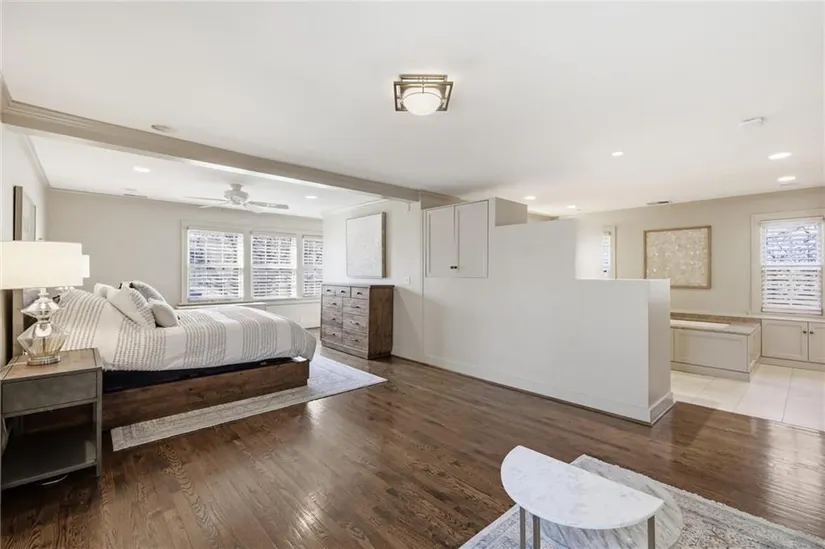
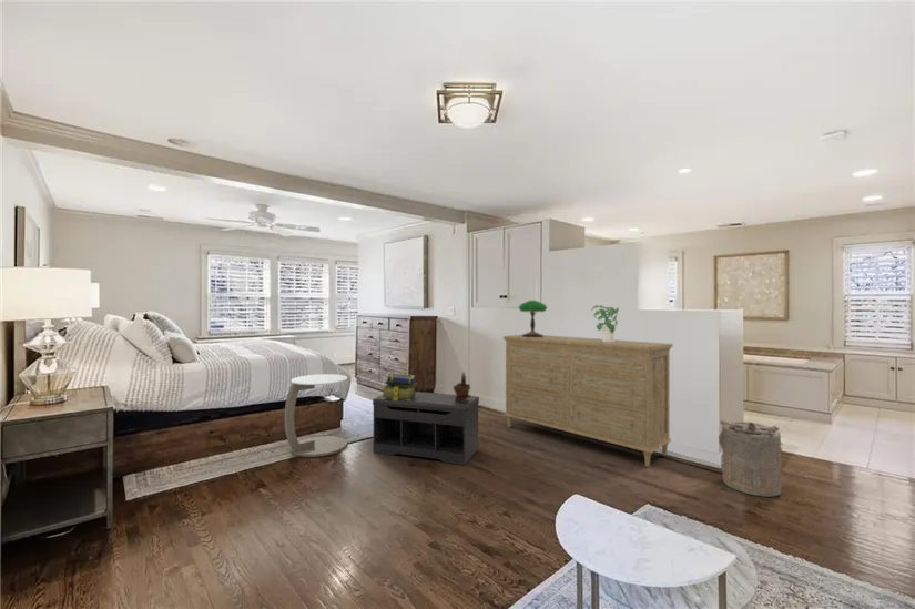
+ potted plant (606, 323)
+ stack of books (400, 385)
+ table lamp (532, 317)
+ bench (426, 424)
+ dresser (578, 389)
+ laundry hamper (748, 453)
+ potted plant (461, 386)
+ side table (294, 409)
